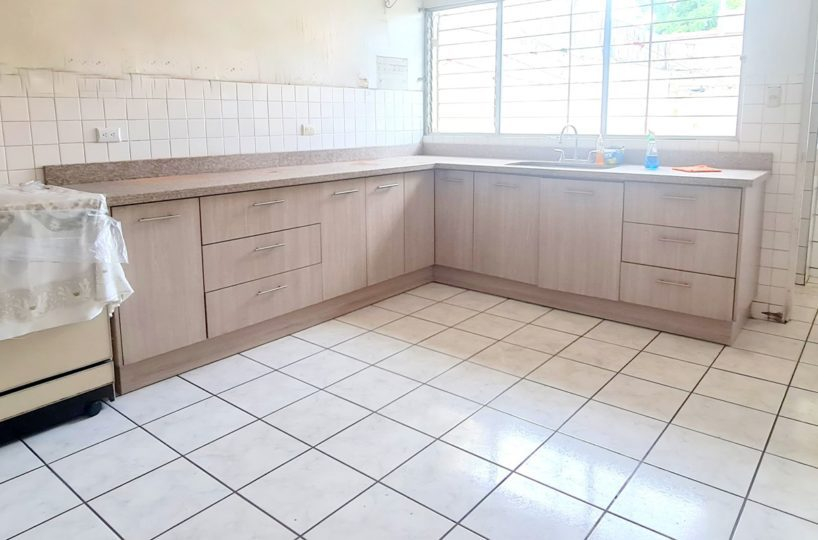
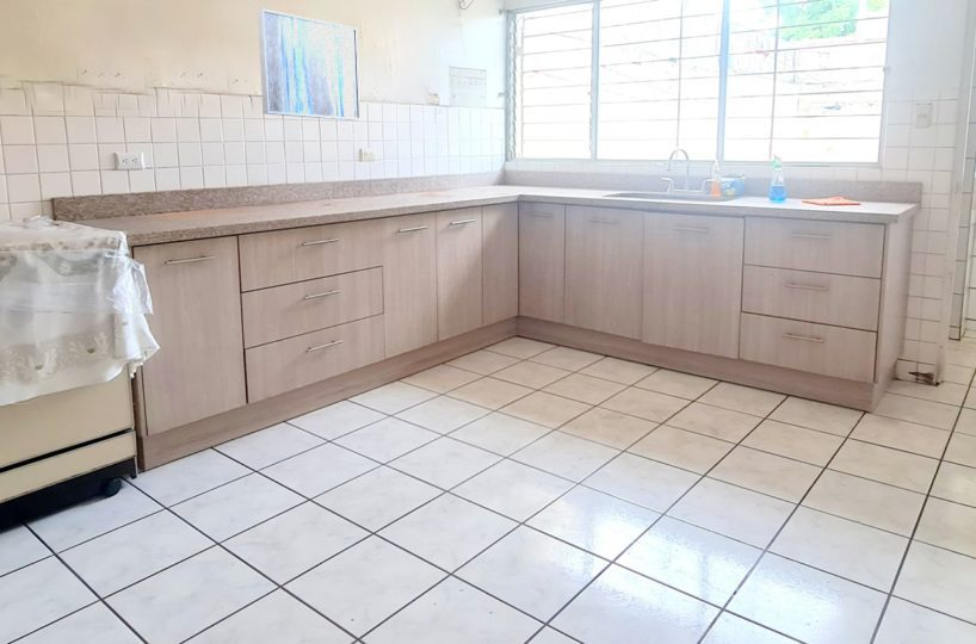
+ wall art (311, 68)
